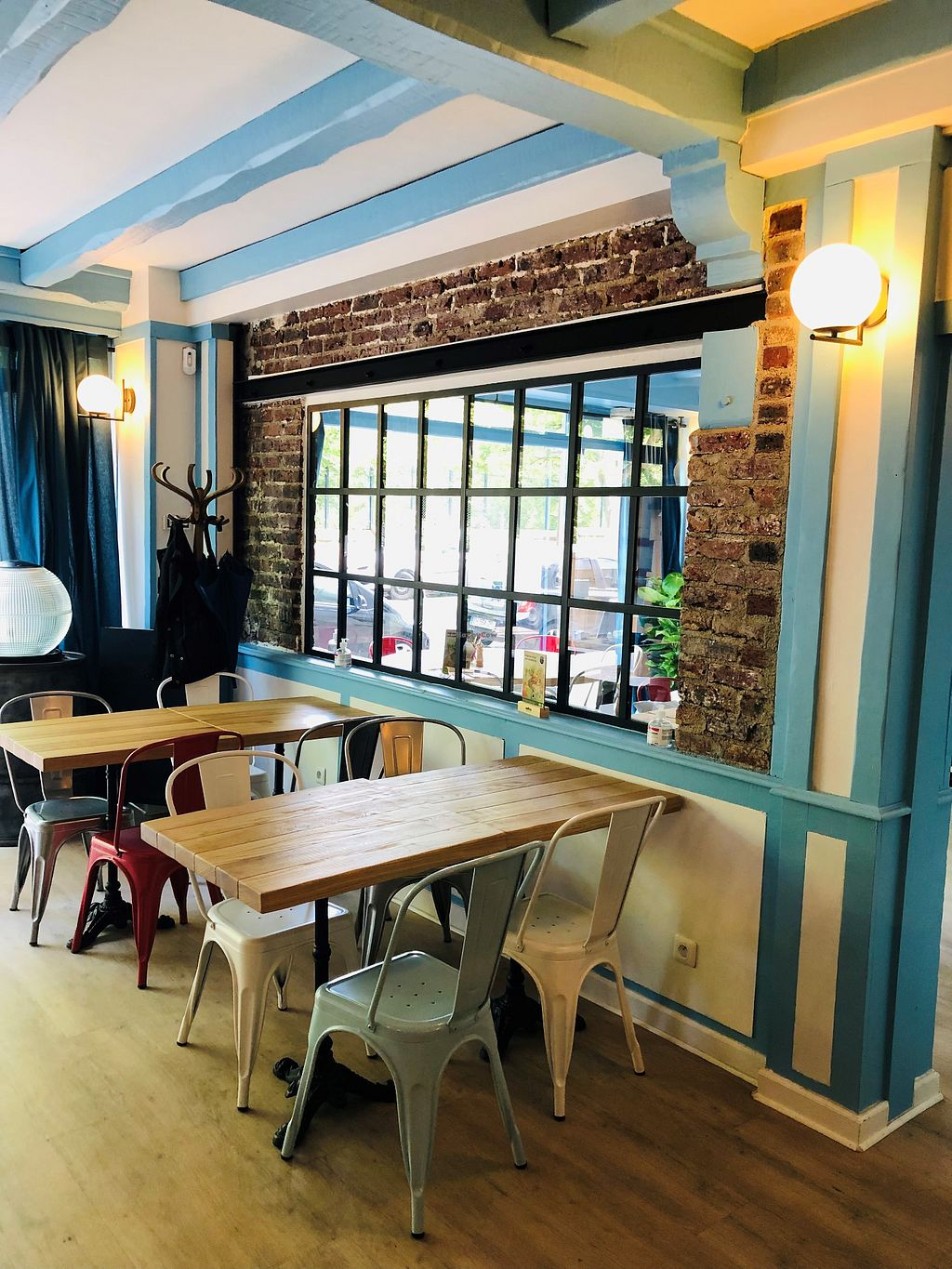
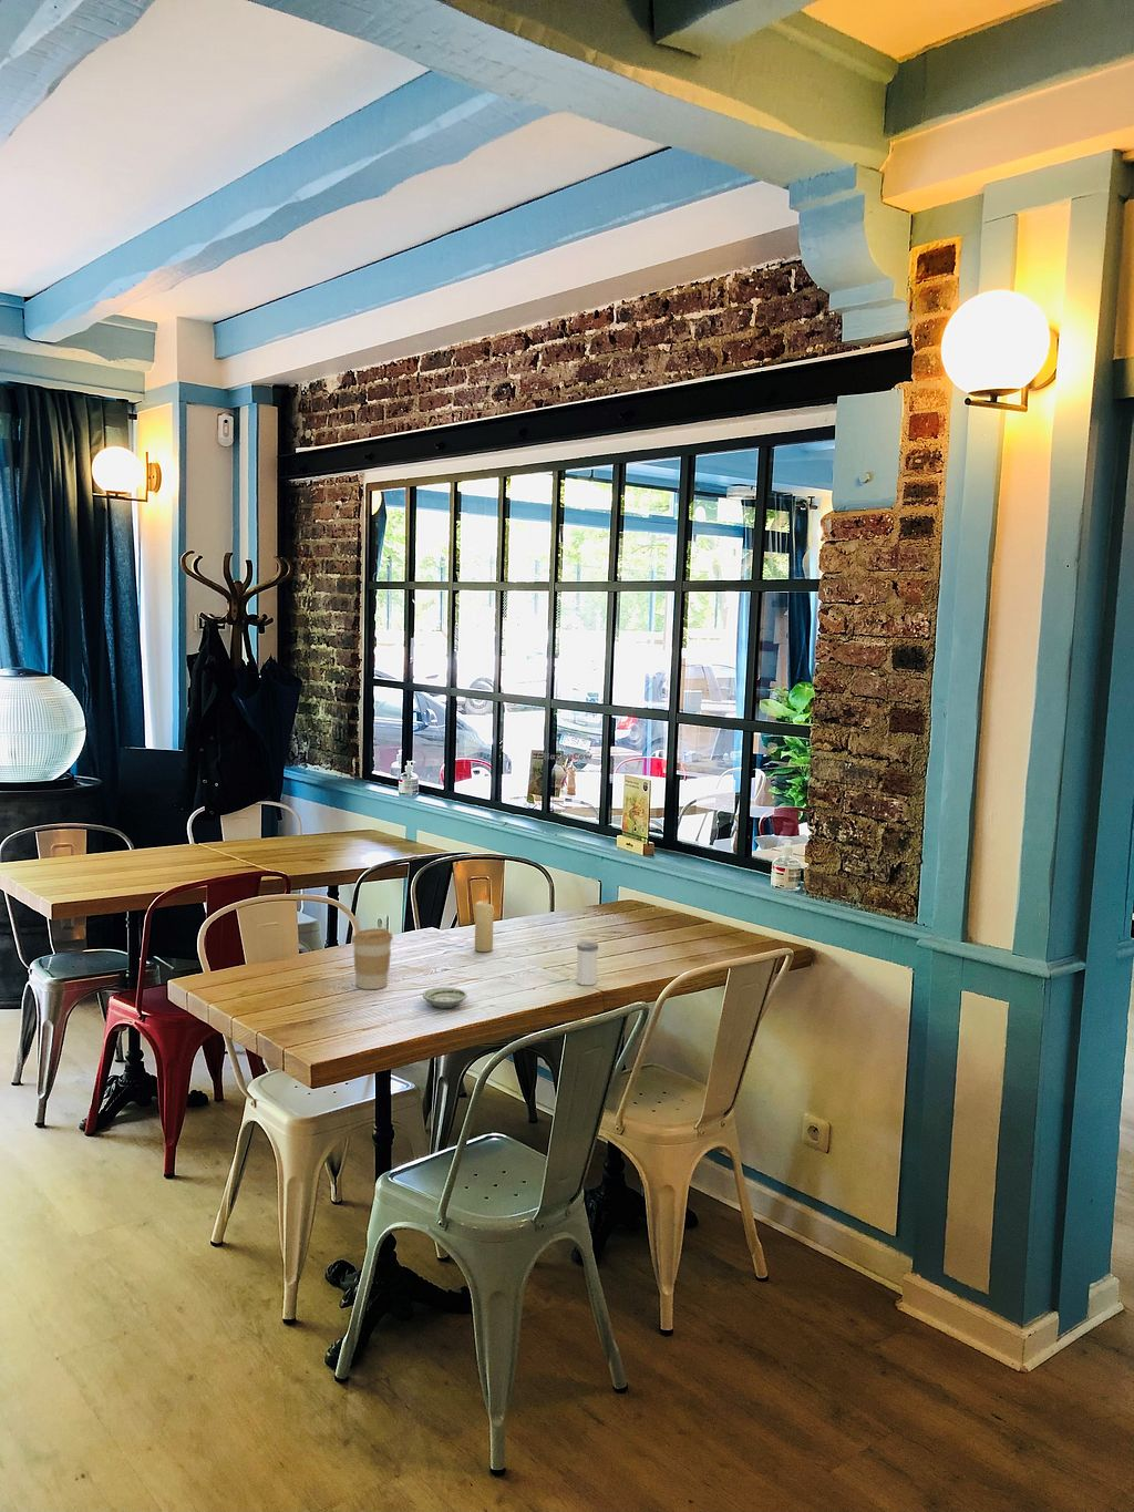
+ candle (484, 921)
+ saucer (444, 1000)
+ salt shaker (587, 963)
+ coffee cup (370, 957)
